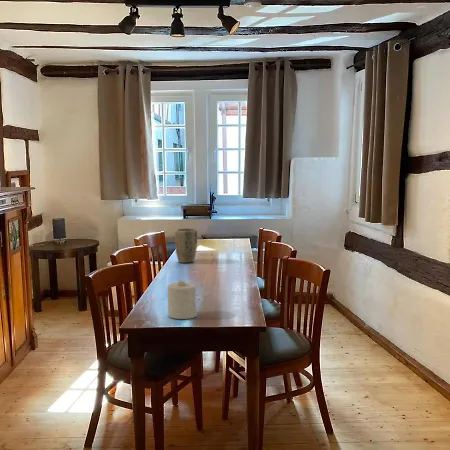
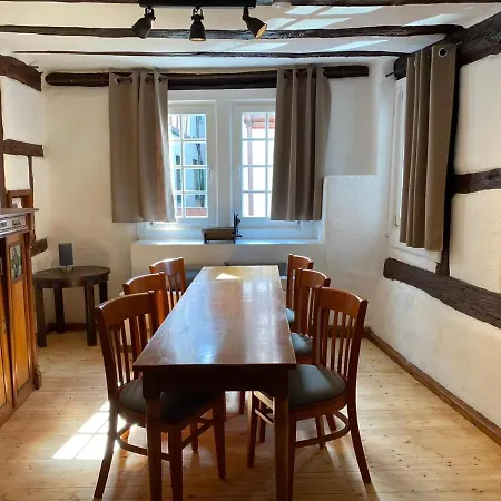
- candle (182, 297)
- plant pot (186, 245)
